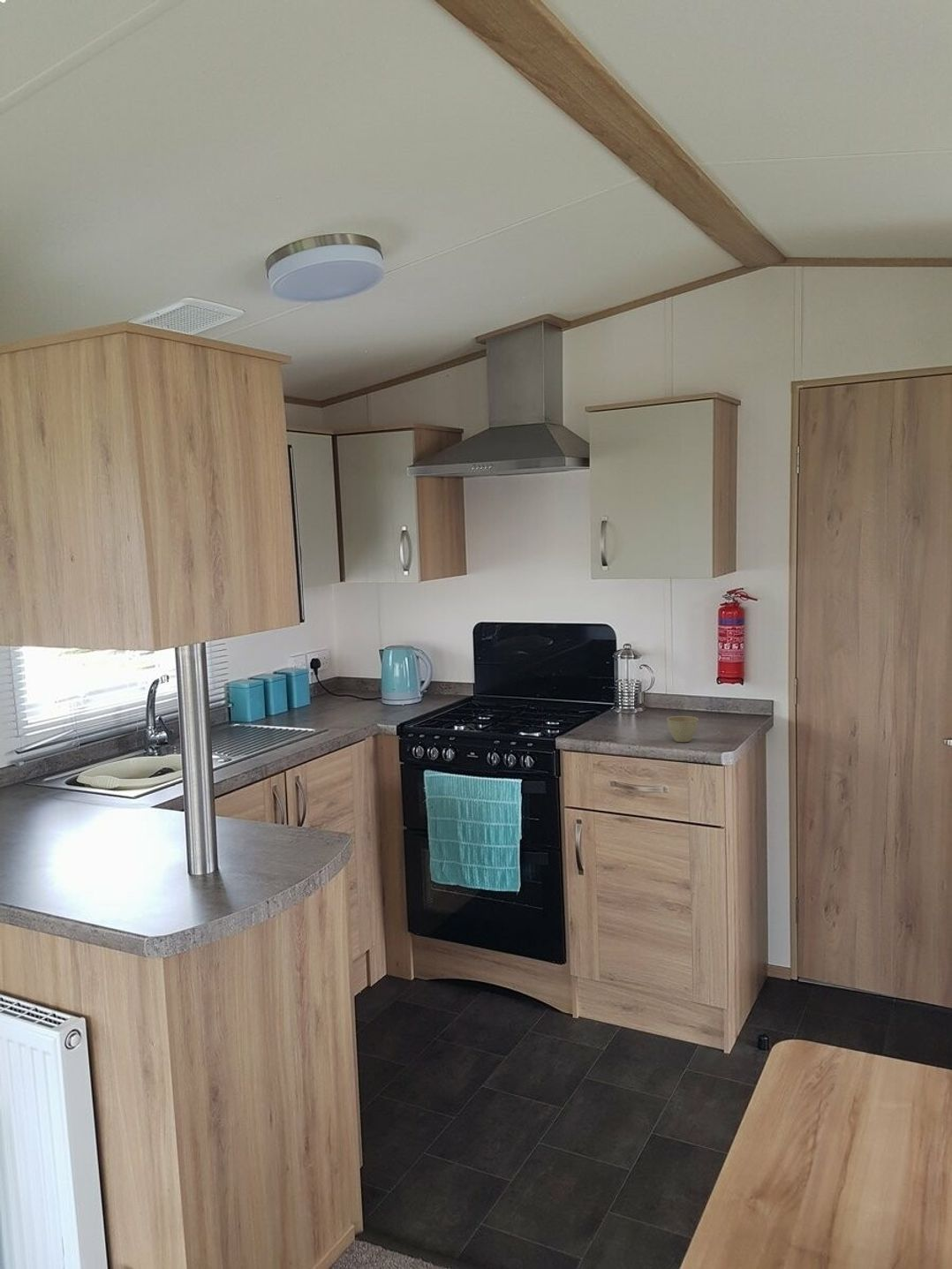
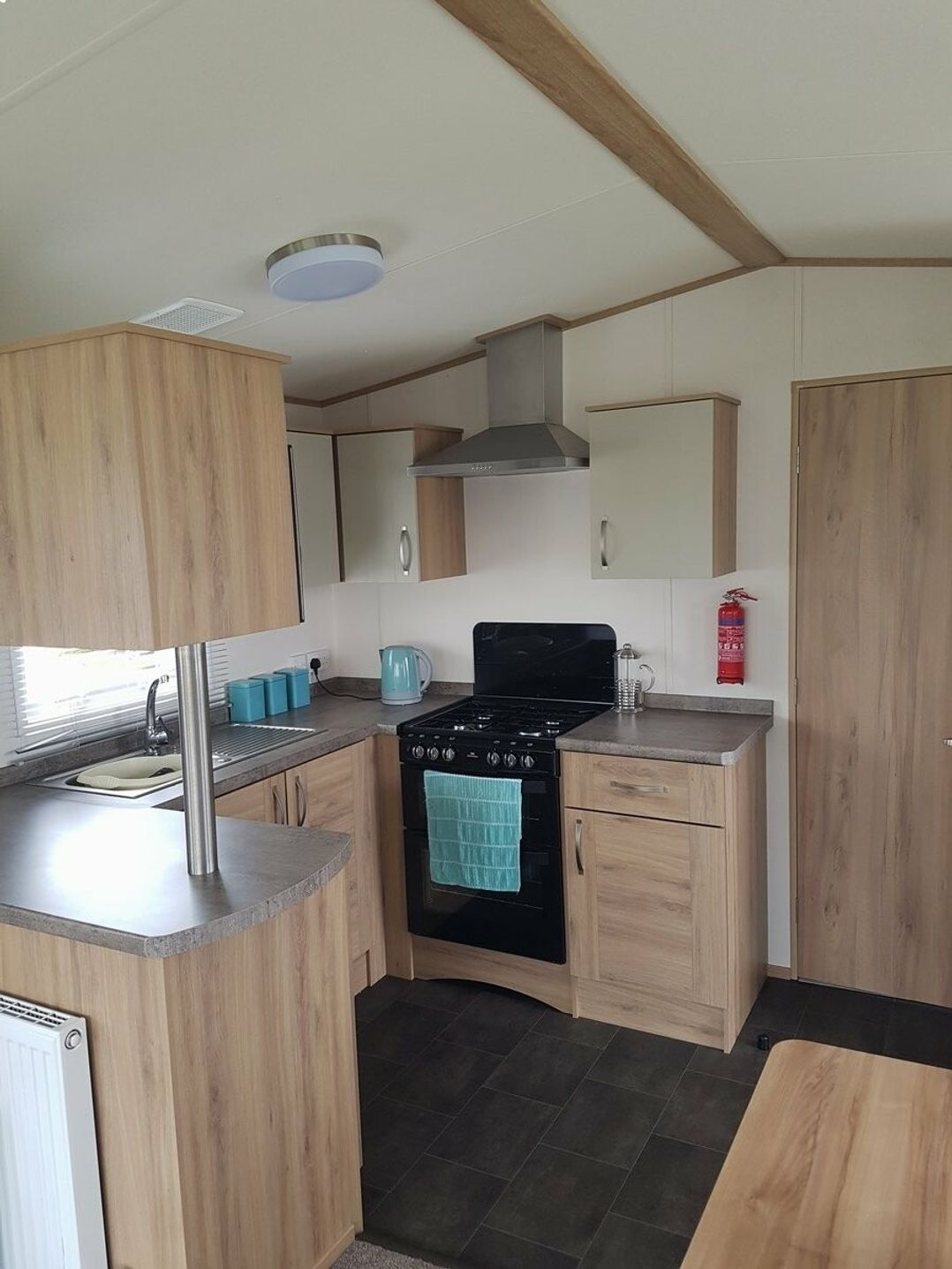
- flower pot (683, 729)
